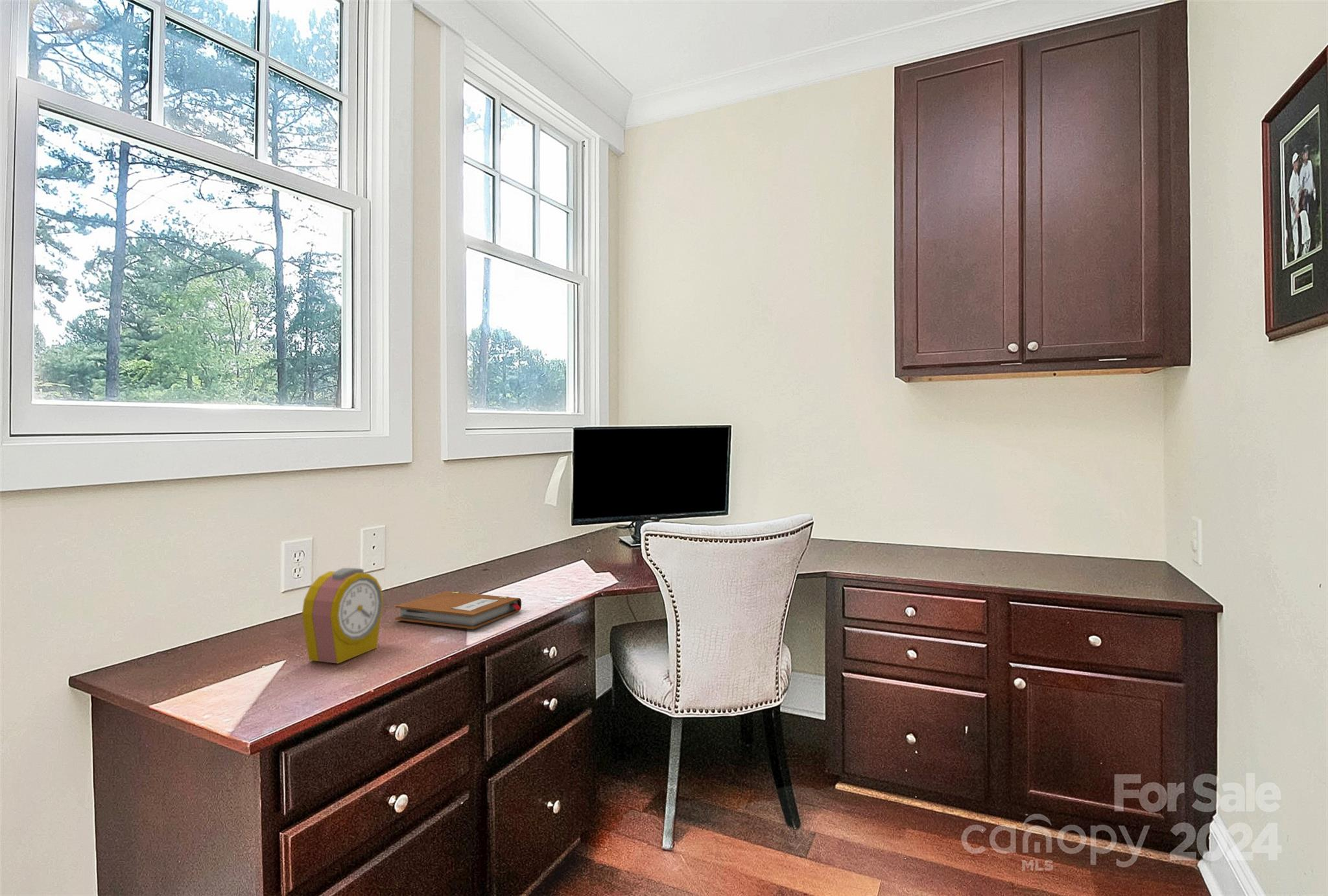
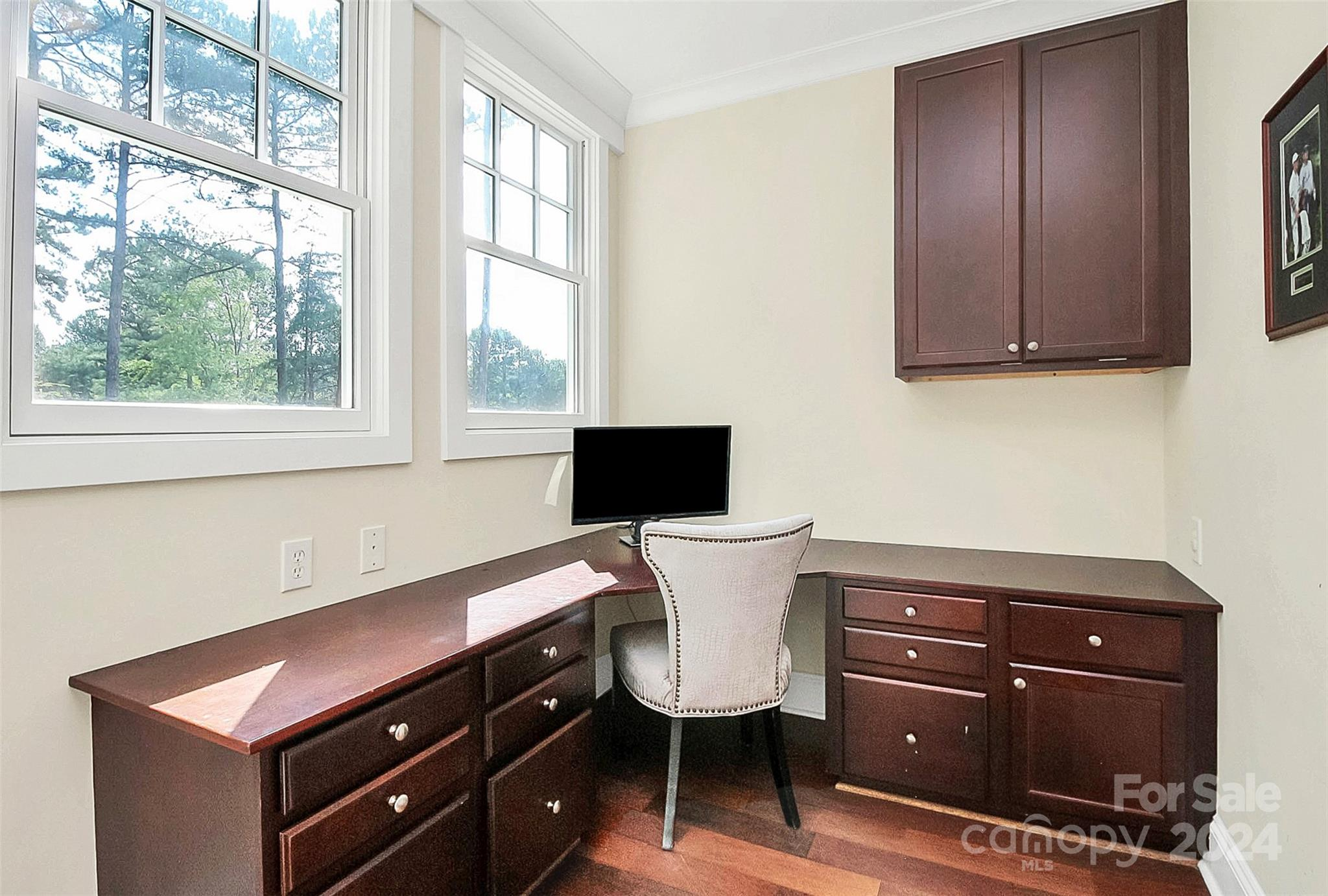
- notebook (462, 608)
- alarm clock (345, 611)
